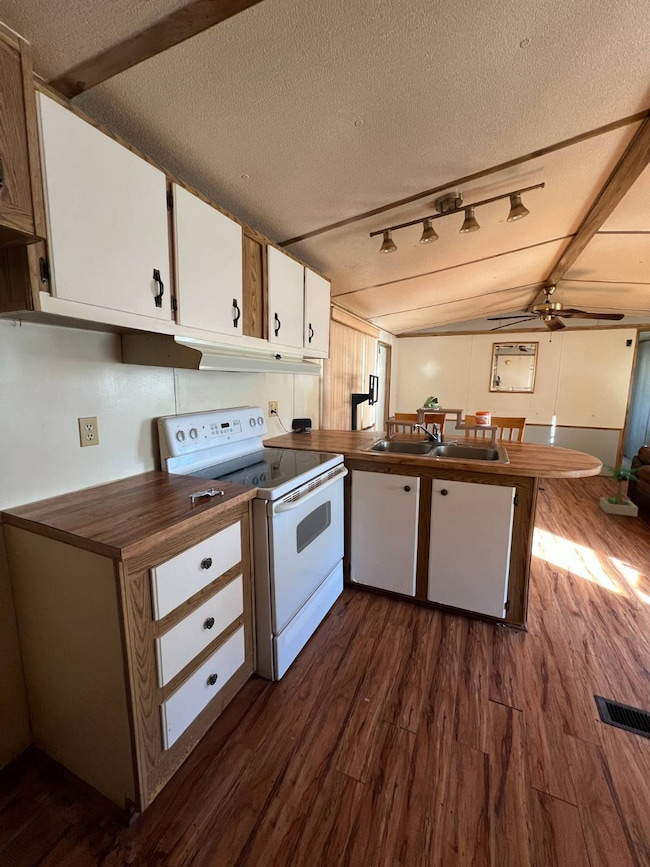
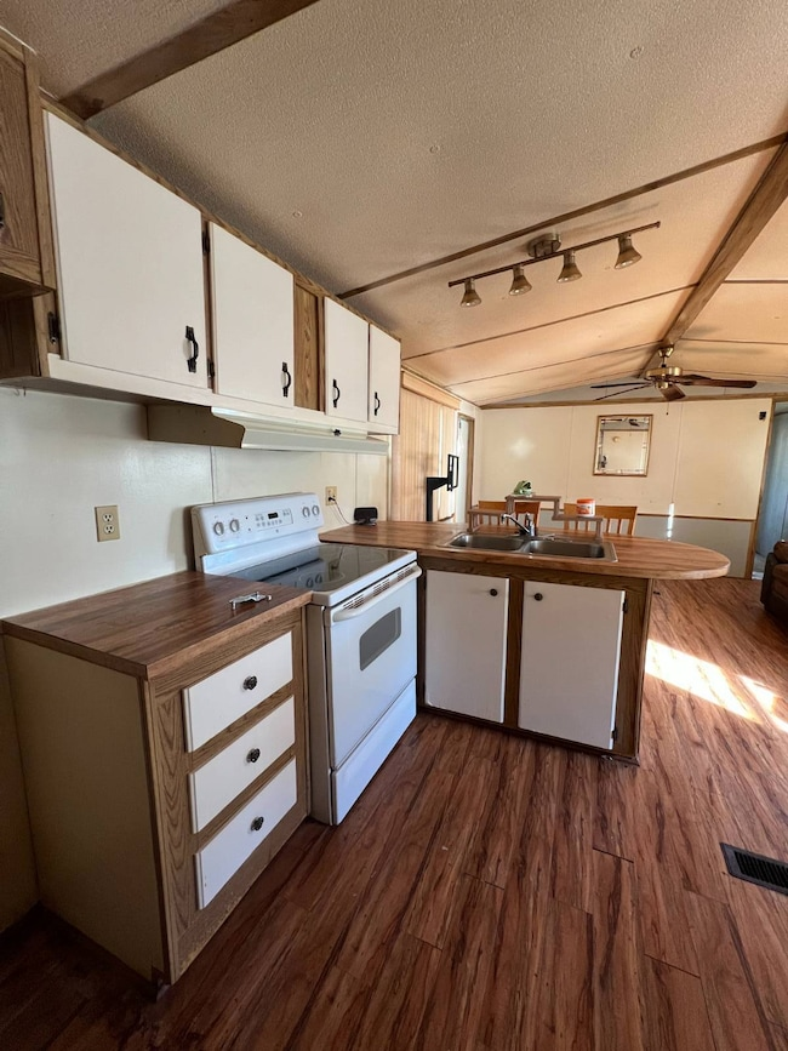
- potted plant (619, 488)
